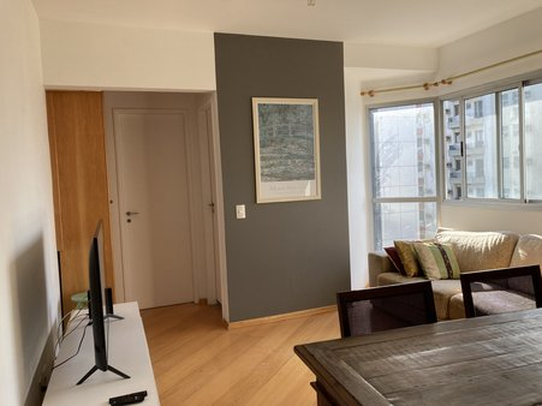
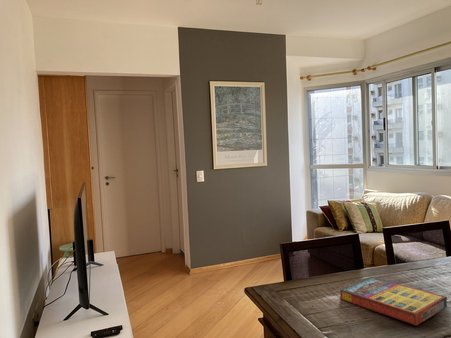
+ game compilation box (391, 298)
